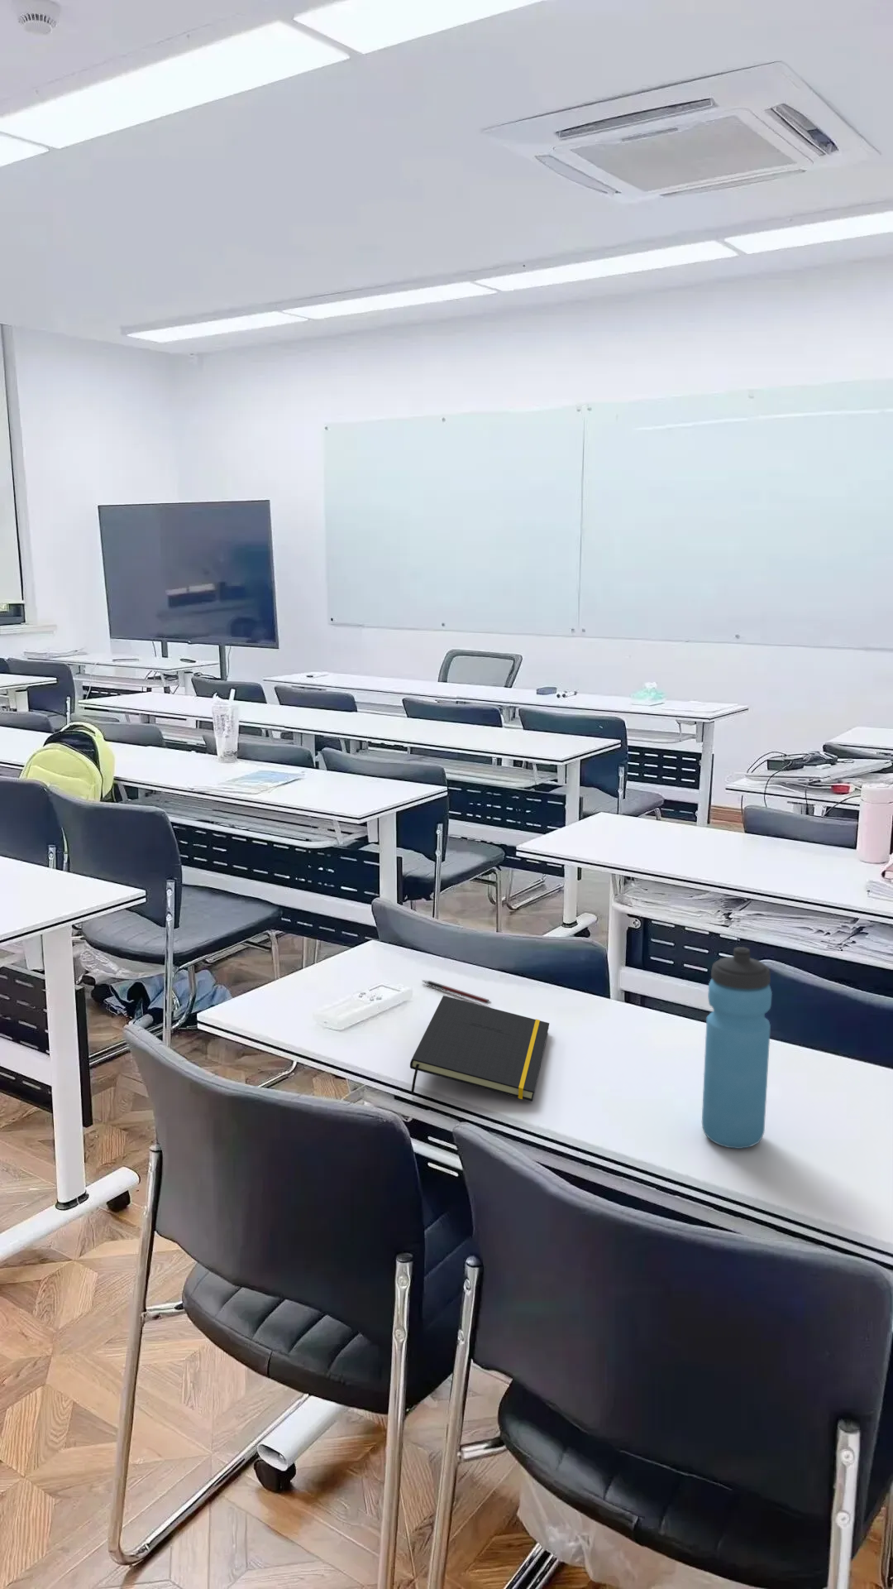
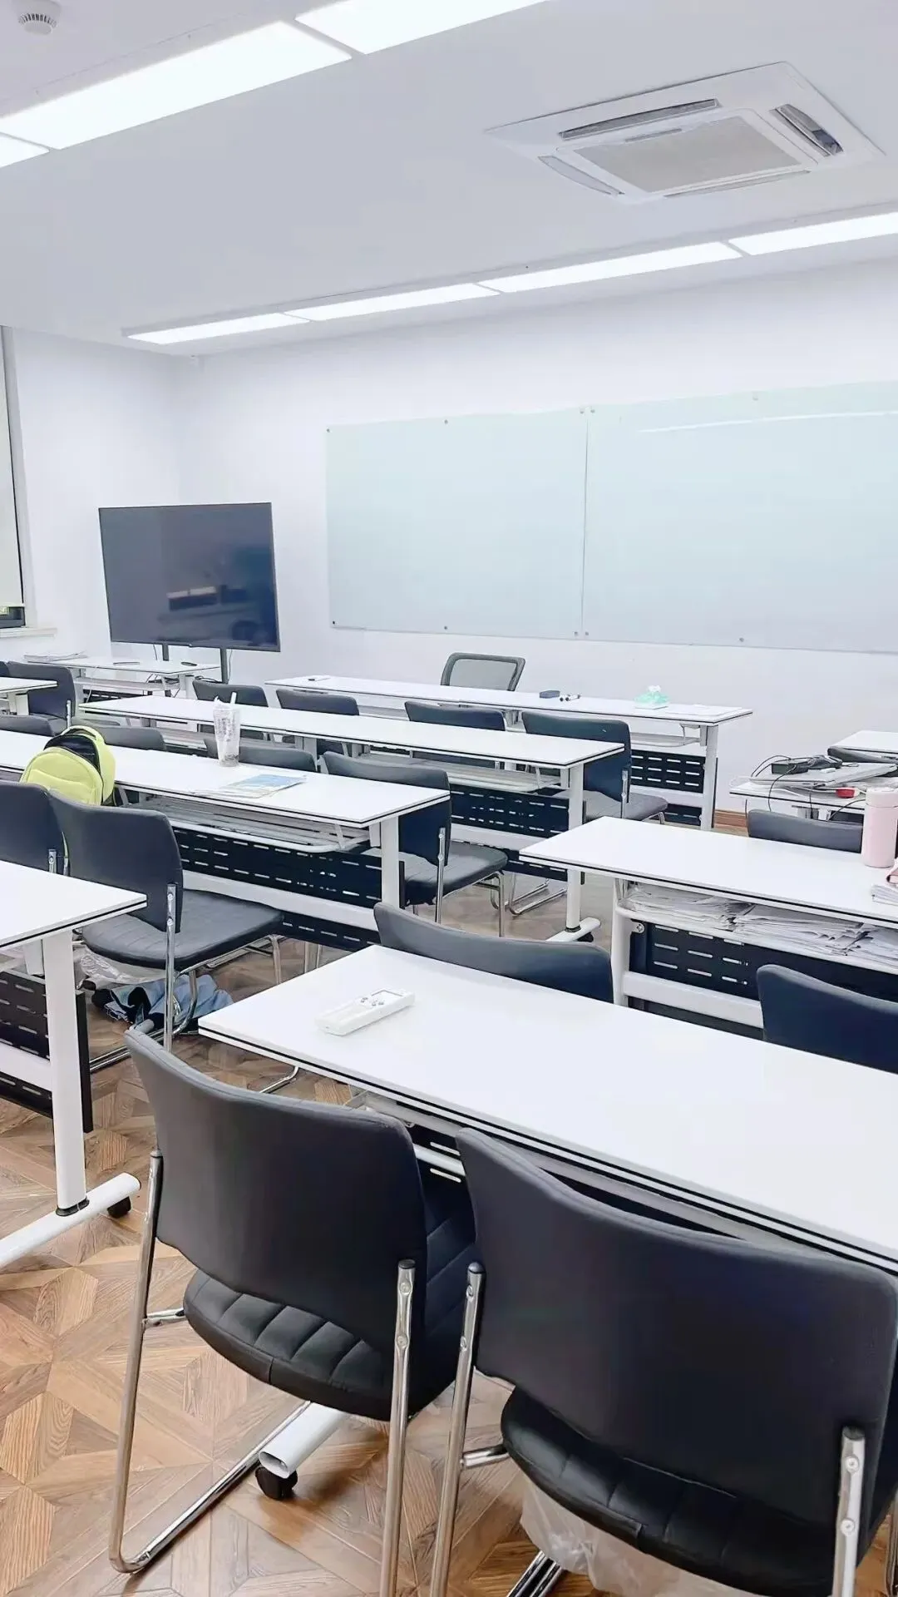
- water bottle (737, 1043)
- pen (455, 991)
- notepad (484, 1043)
